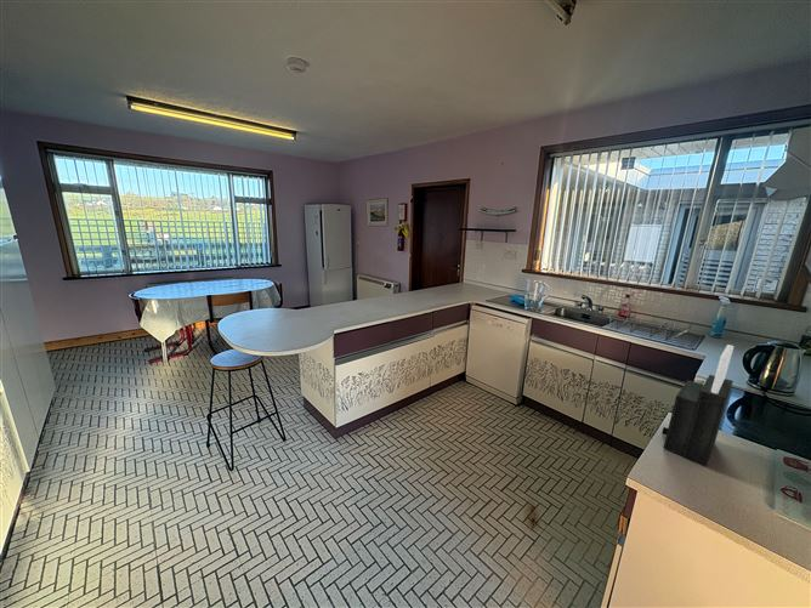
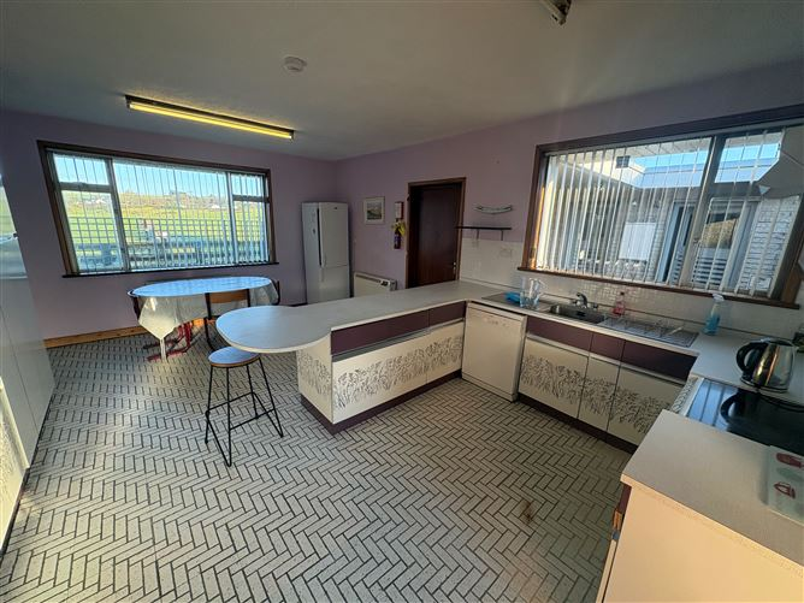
- knife block (697, 397)
